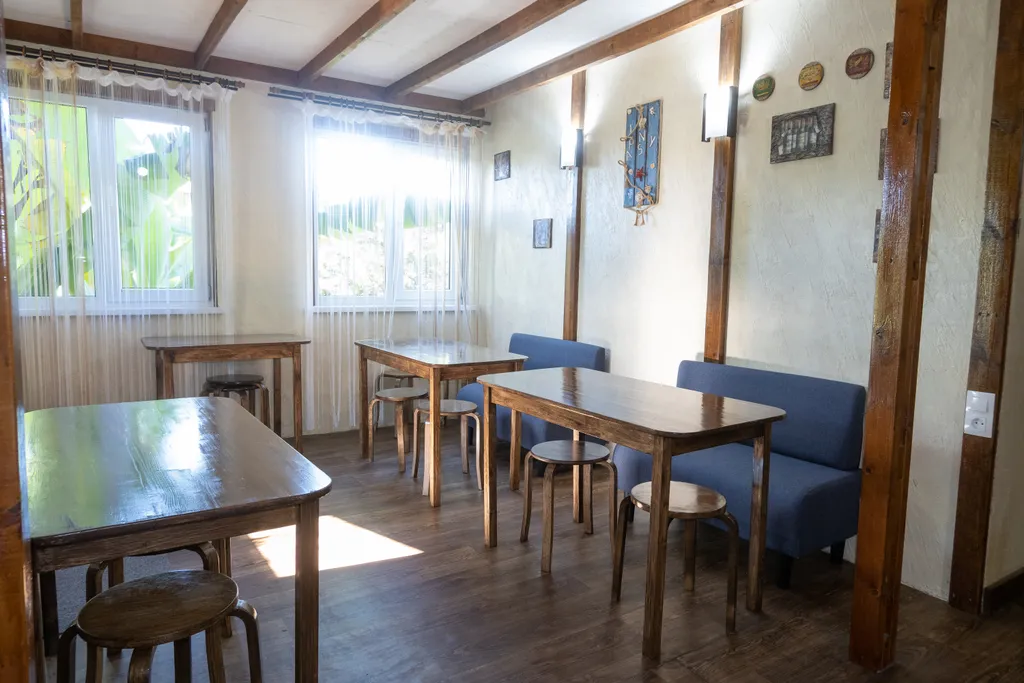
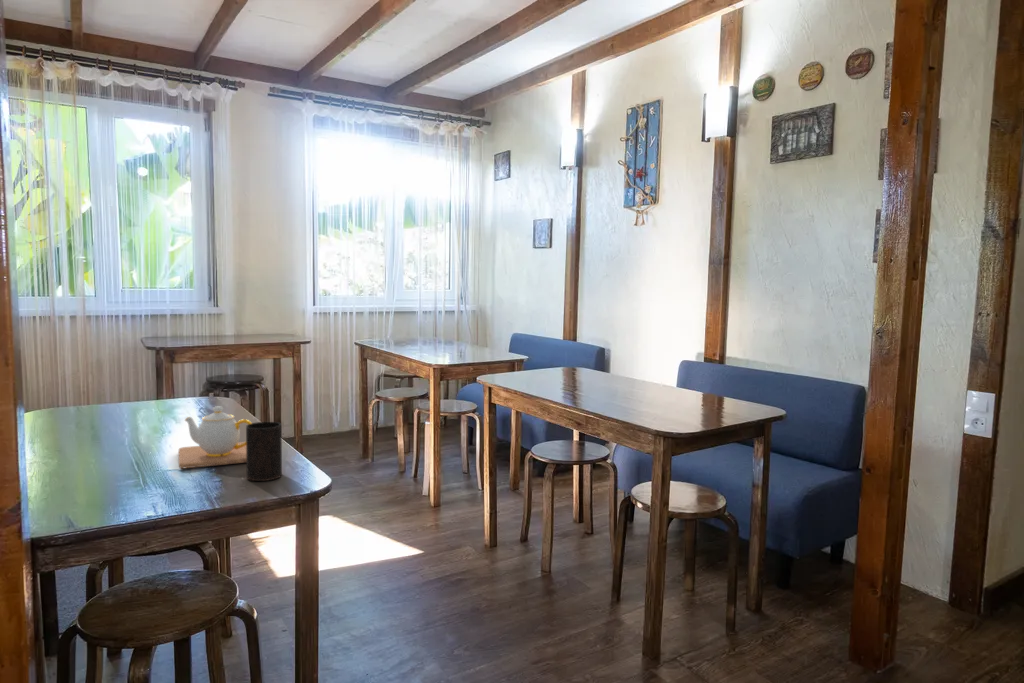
+ cup (264, 450)
+ teapot (218, 430)
